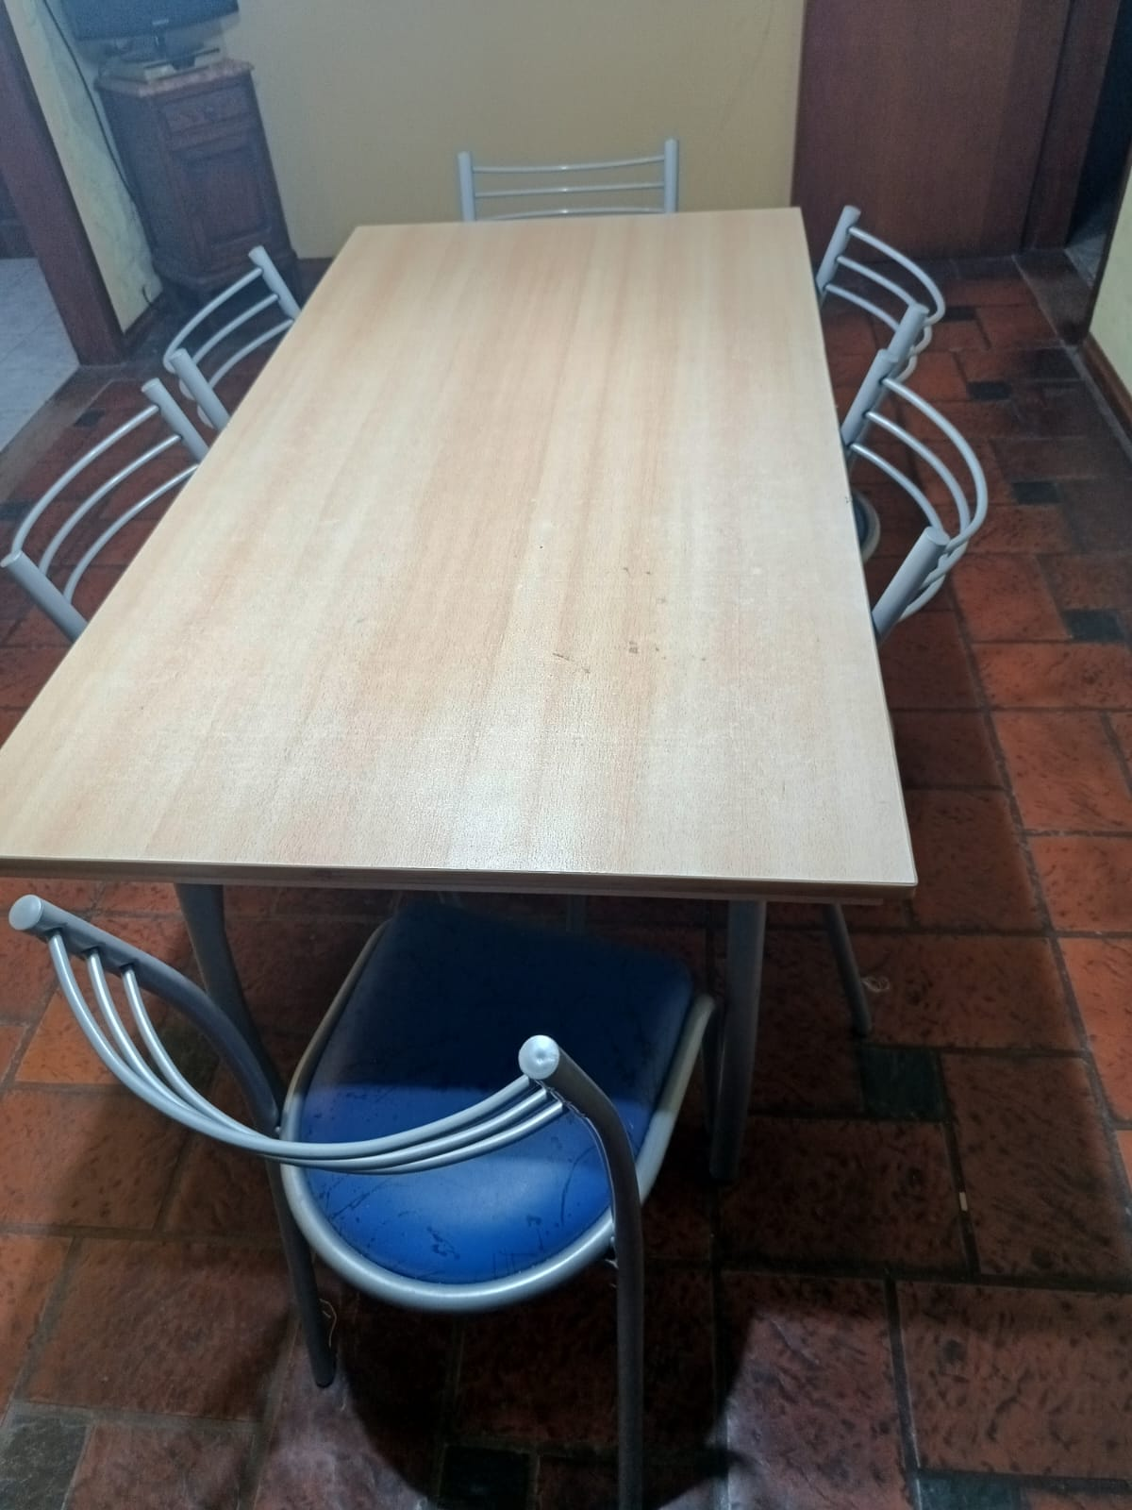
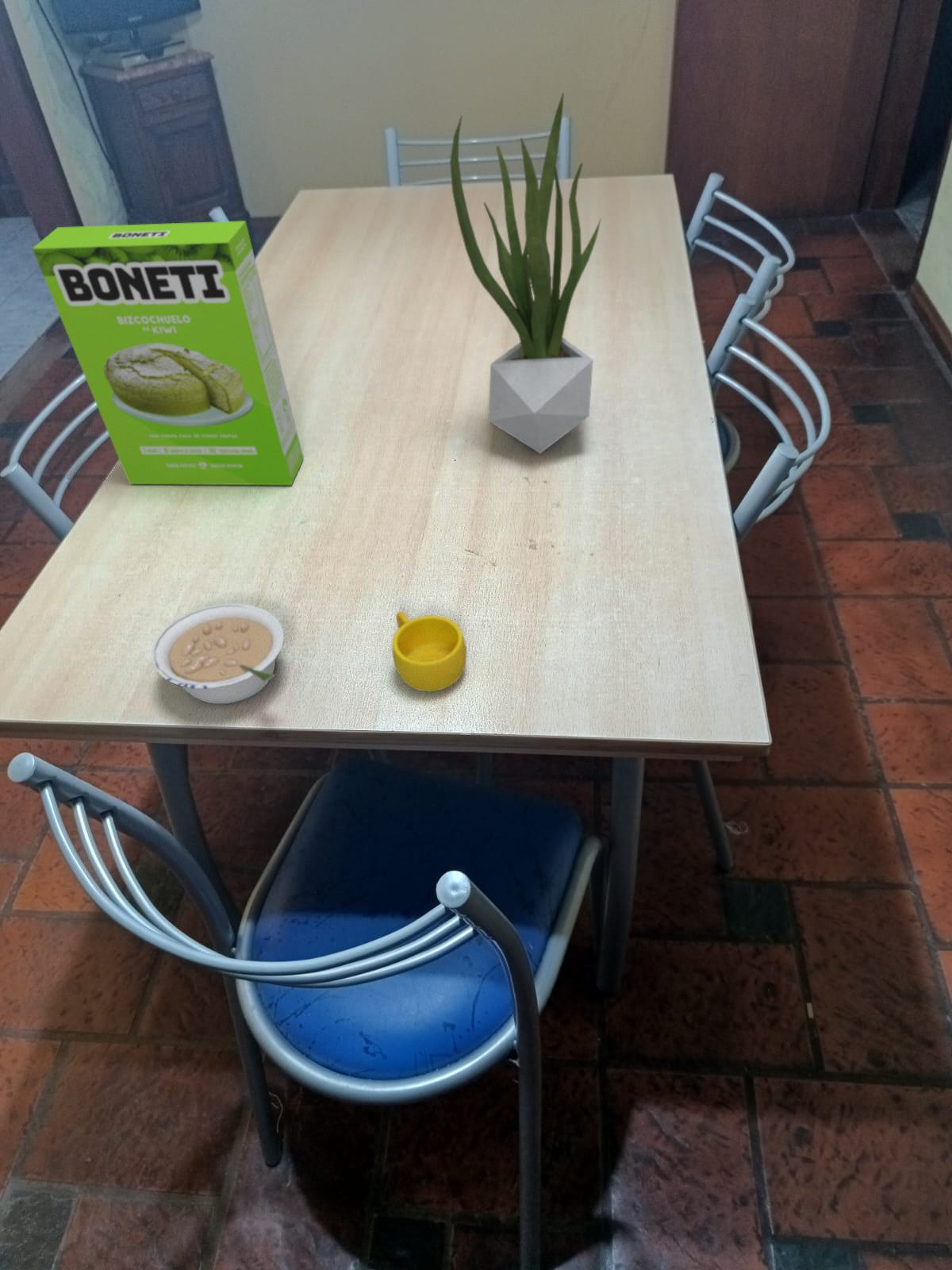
+ cake mix box (182, 364)
+ cup (424, 648)
+ potted plant (528, 293)
+ legume (228, 656)
